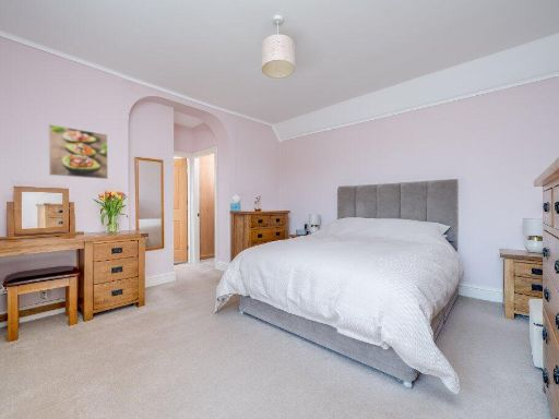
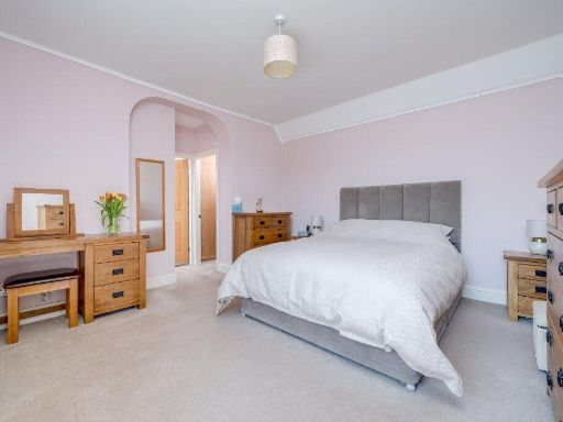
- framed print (80, 153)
